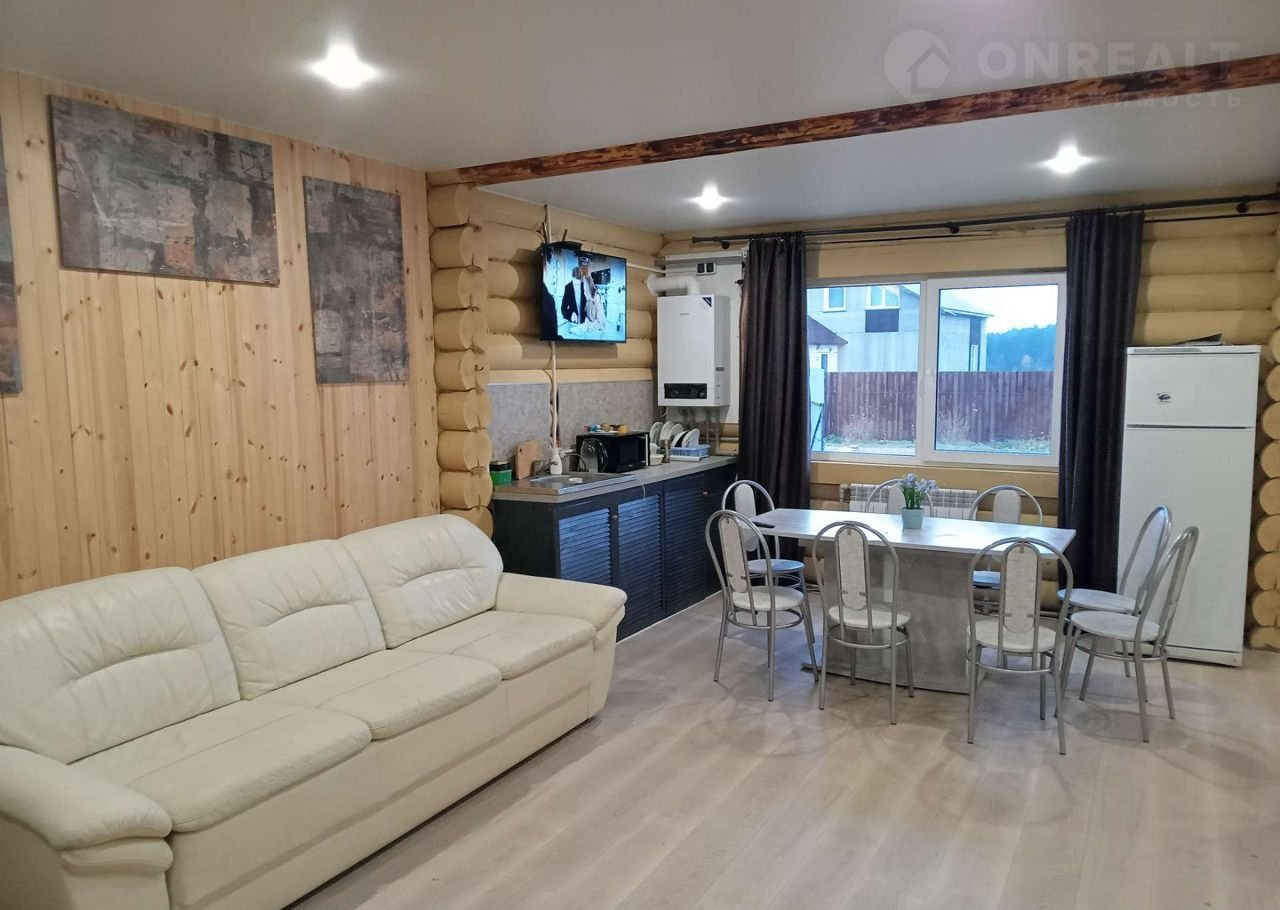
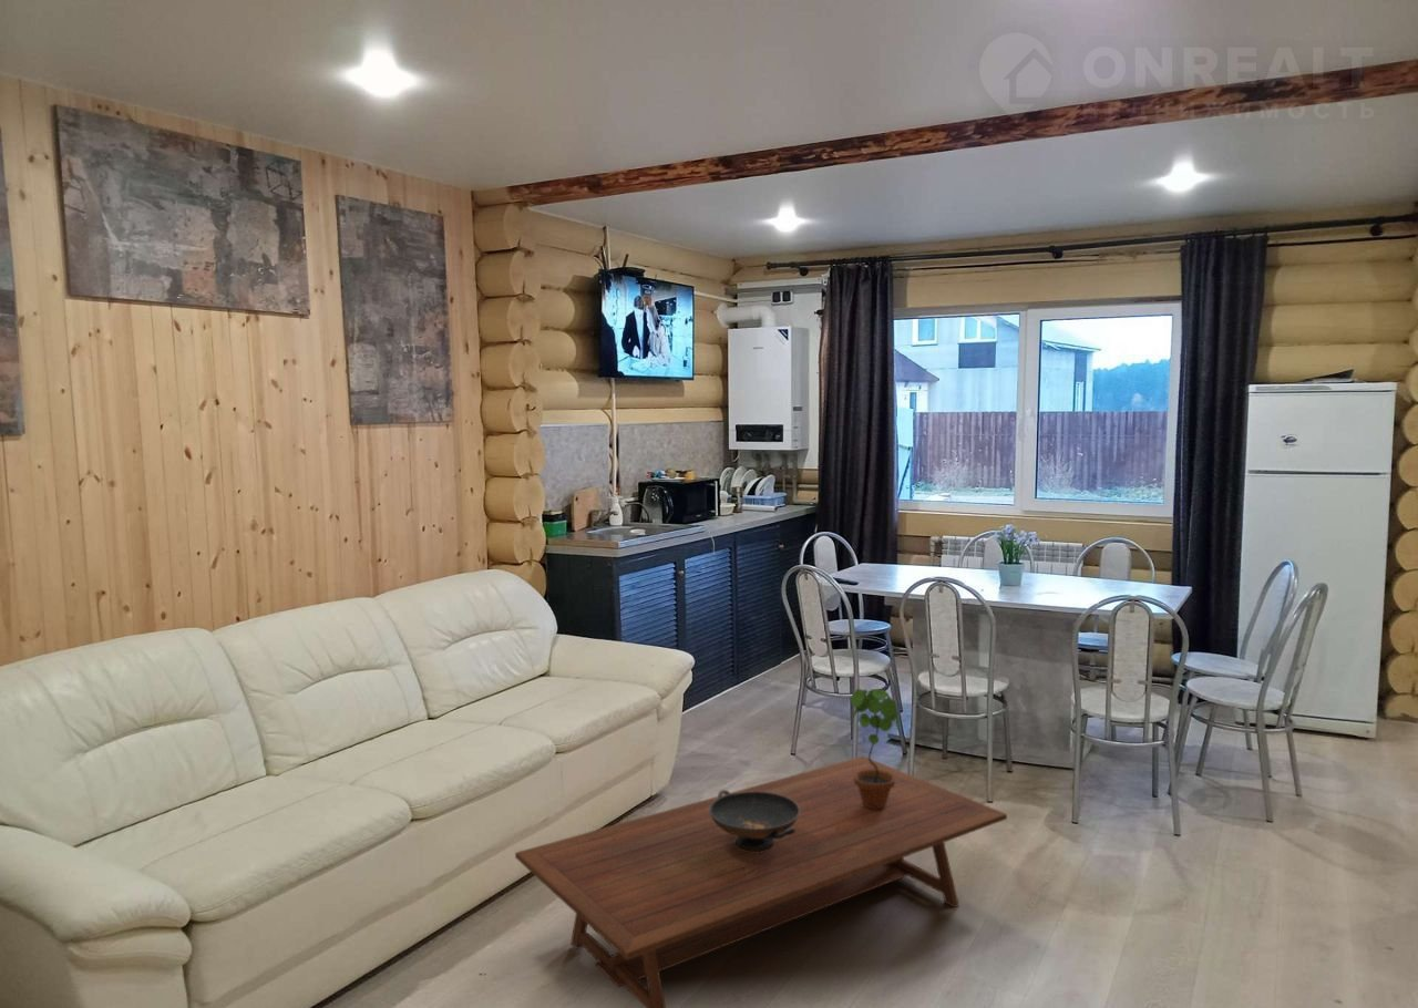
+ decorative bowl (754, 824)
+ coffee table (771, 878)
+ potted plant (873, 744)
